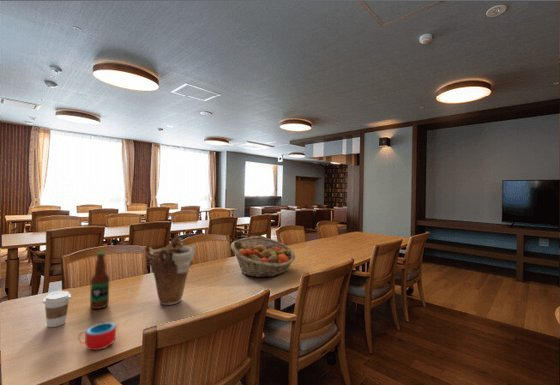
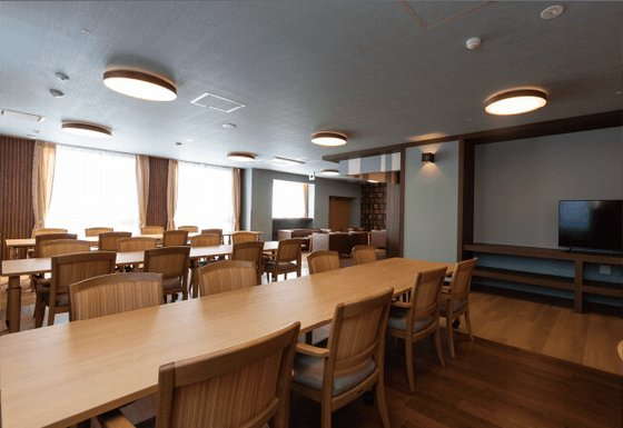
- mug (96, 336)
- bottle (100, 279)
- fruit basket (263, 255)
- coffee cup (56, 308)
- vase (172, 271)
